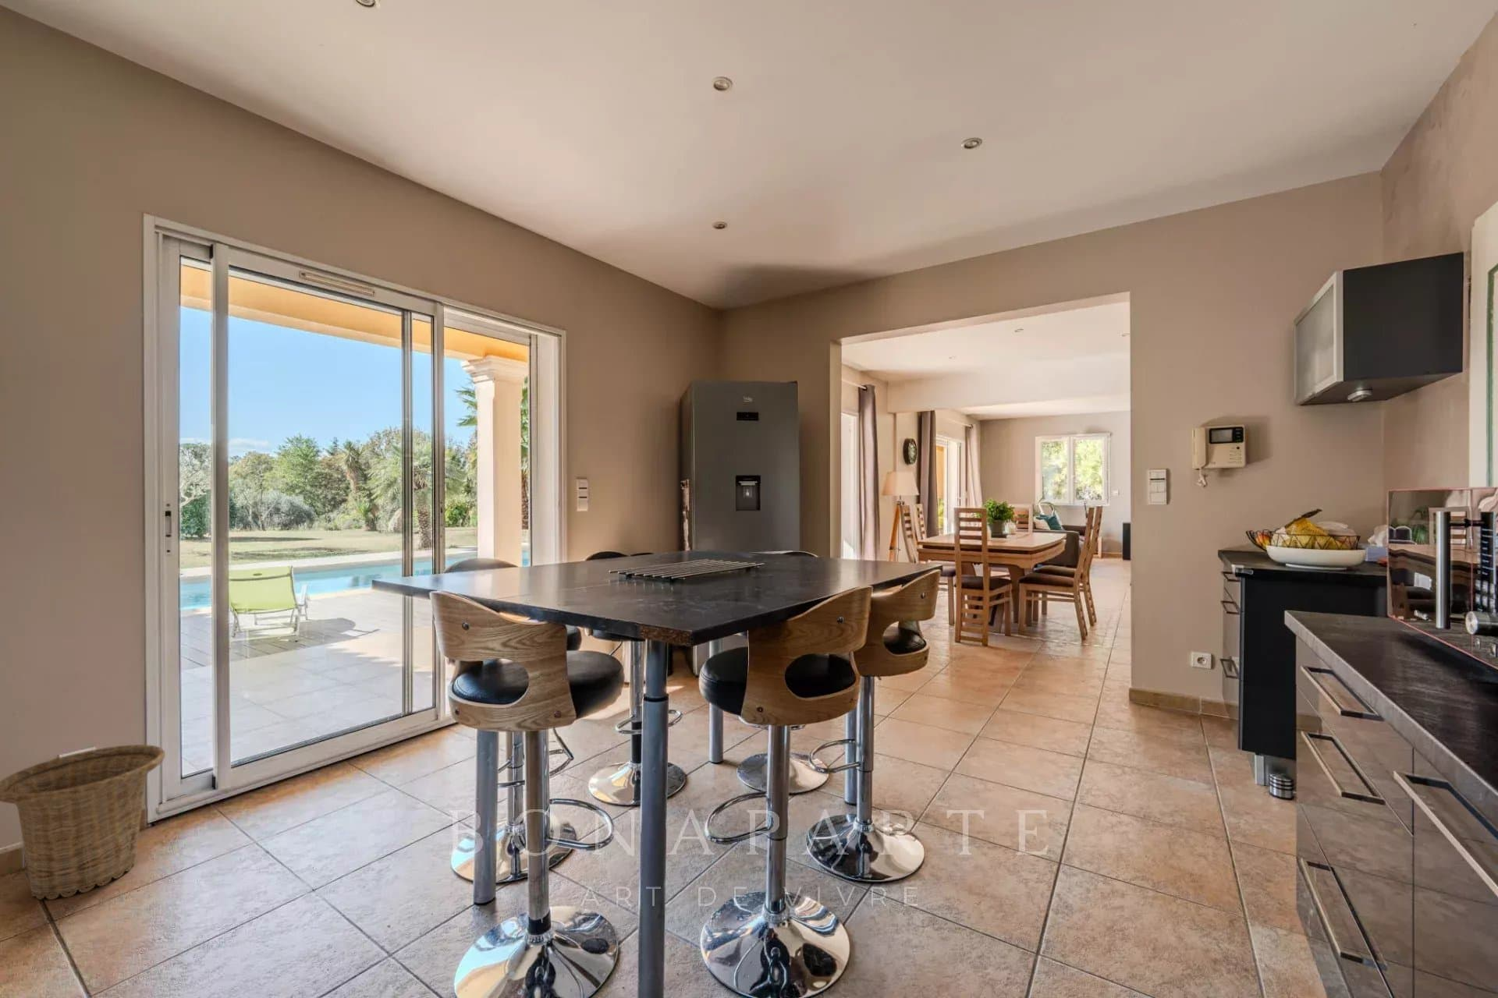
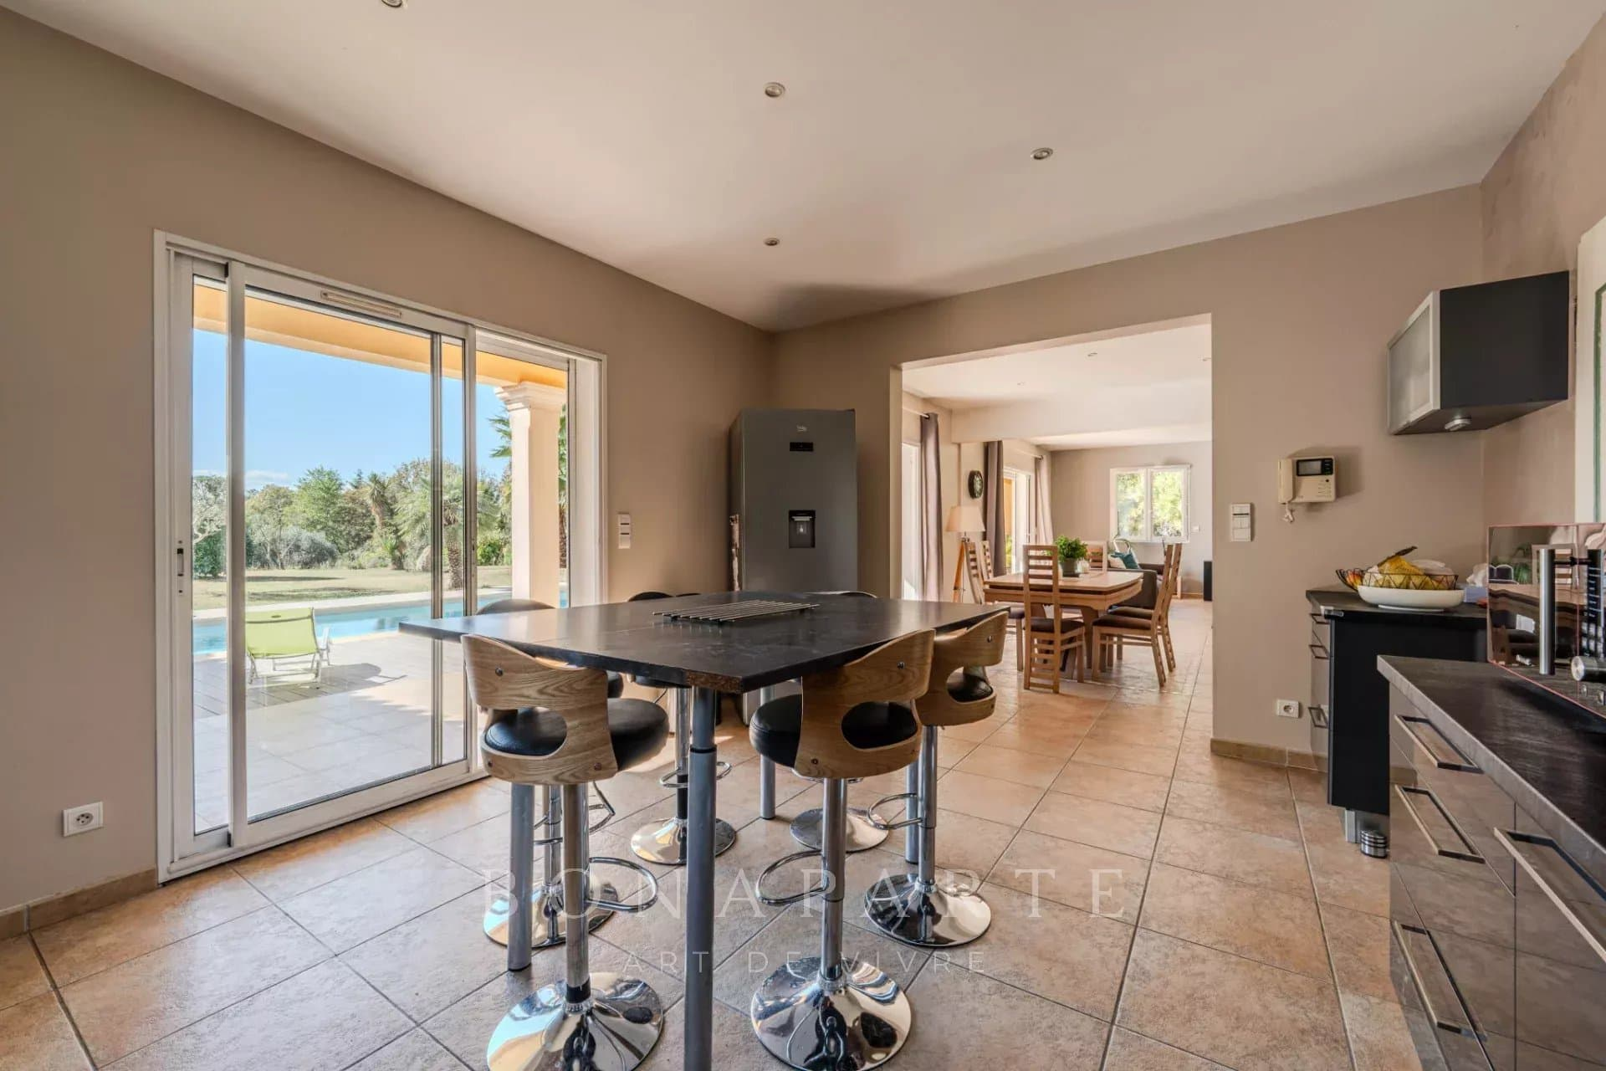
- basket (85, 822)
